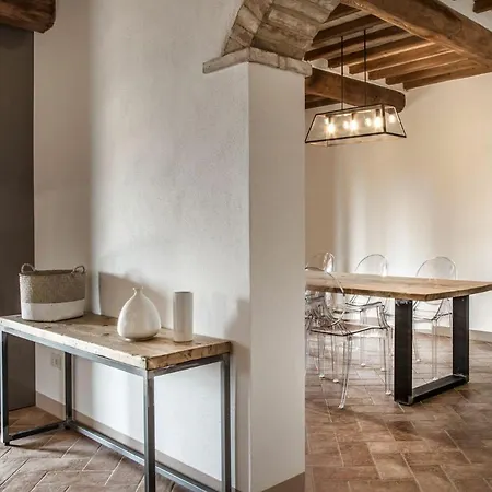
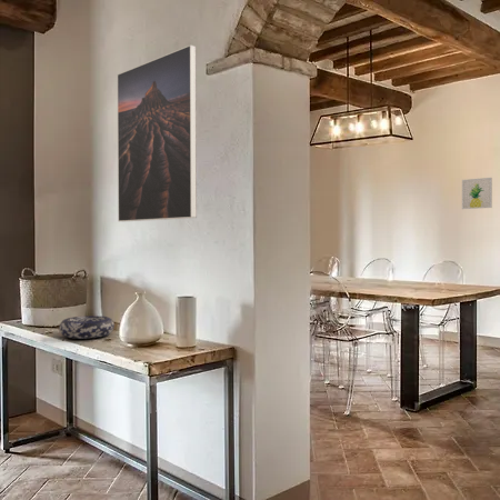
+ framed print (153, 140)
+ decorative bowl (87, 327)
+ wall art (477, 193)
